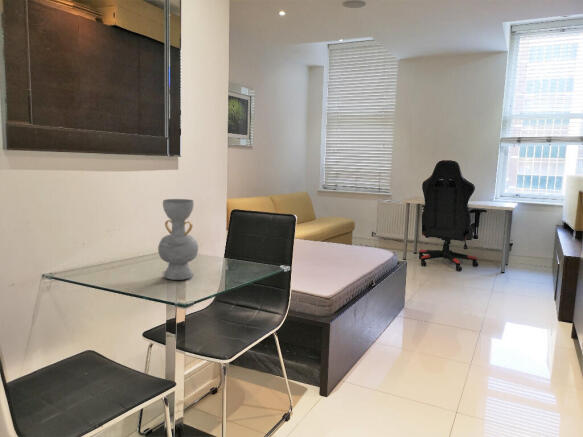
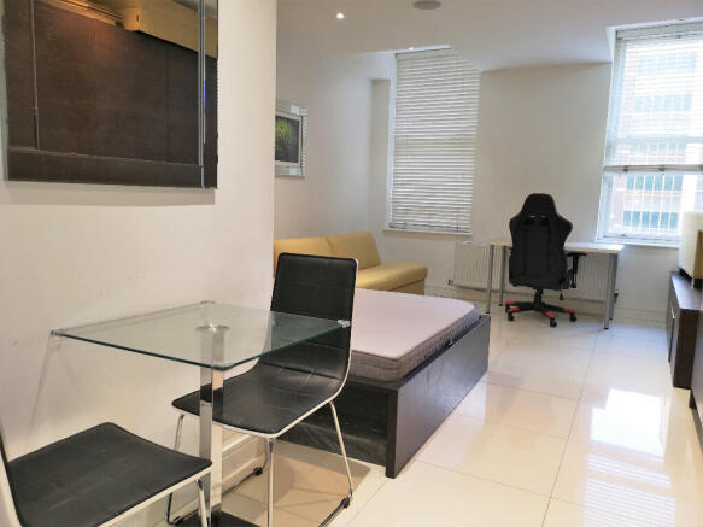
- decorative vase (178, 239)
